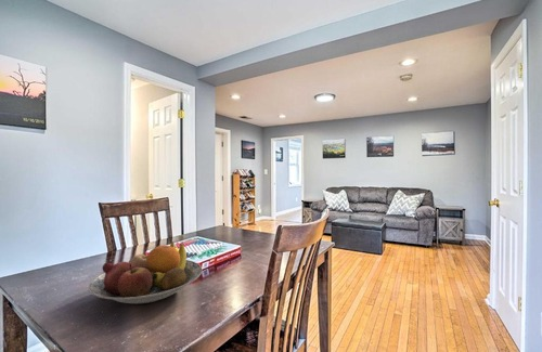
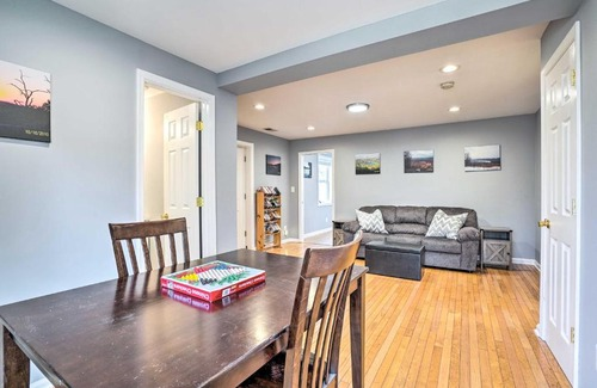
- fruit bowl (150, 270)
